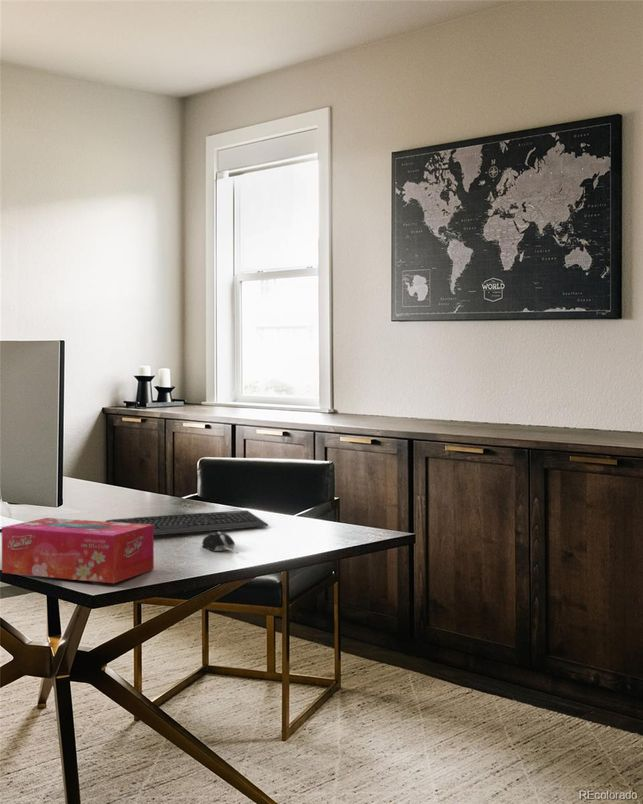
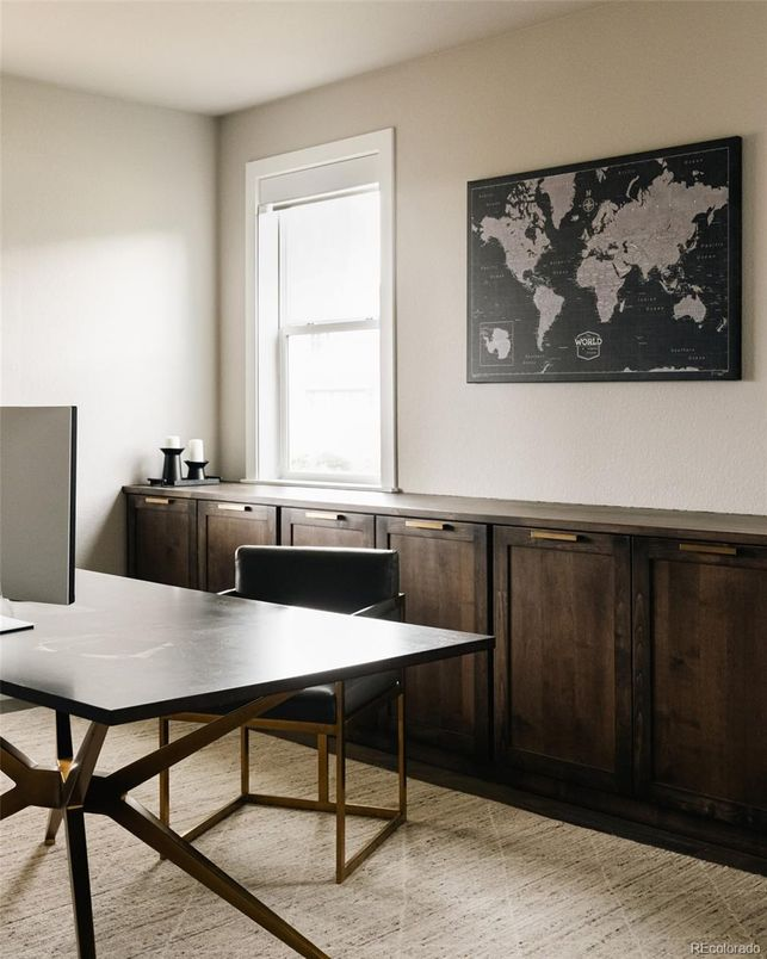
- tissue box (78, 548)
- computer mouse (222, 541)
- keyboard (187, 522)
